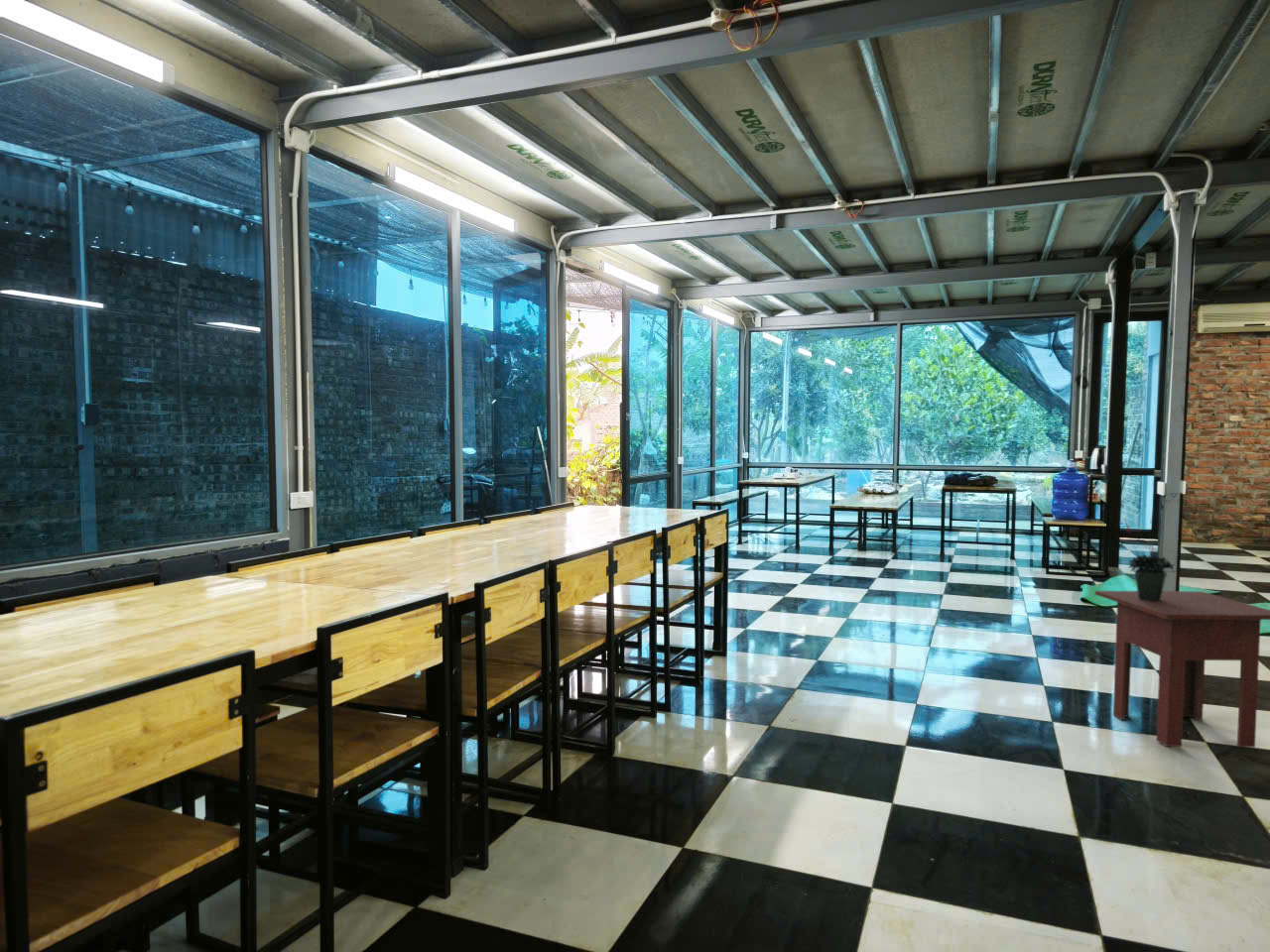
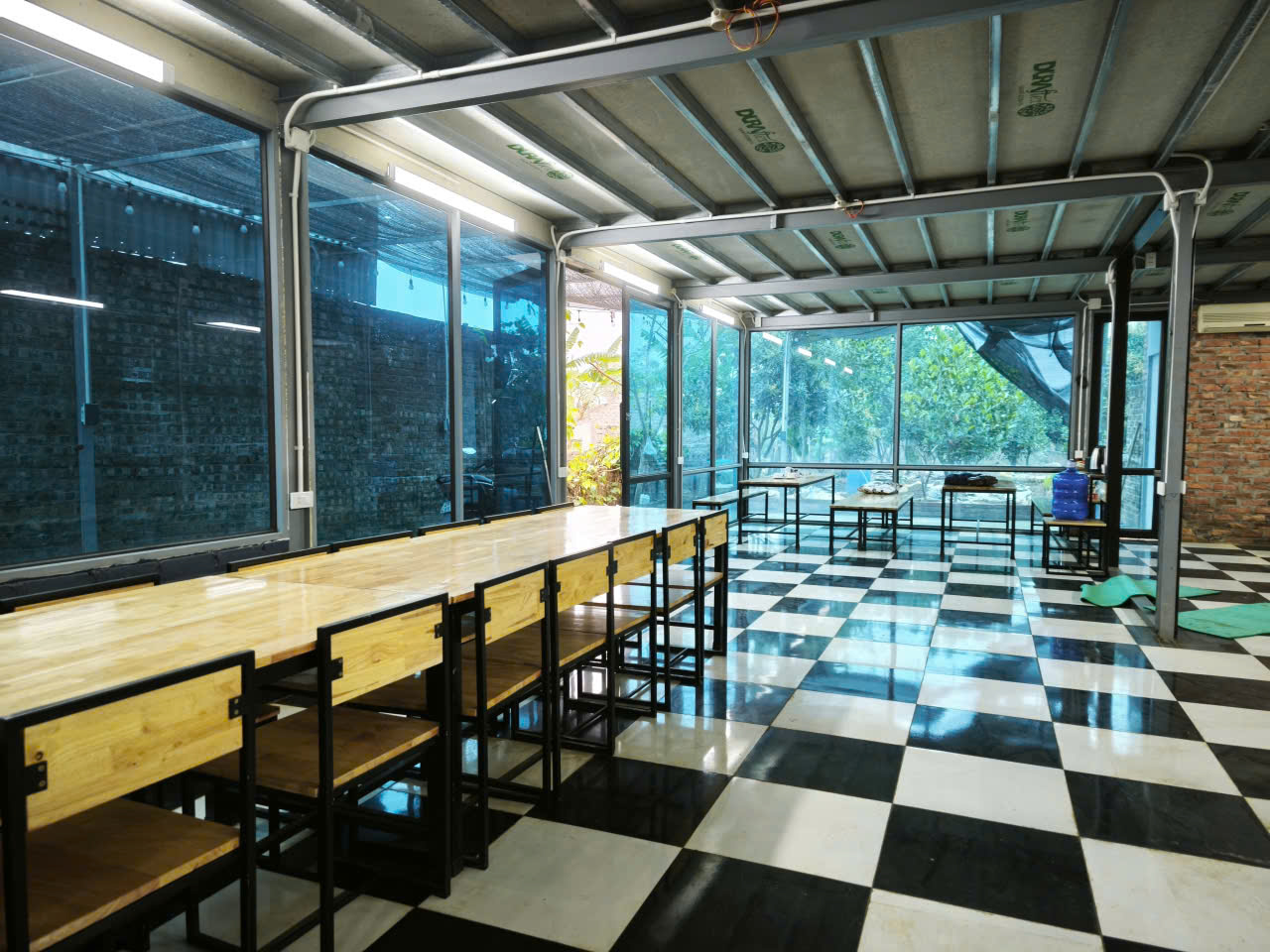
- potted plant (1149, 558)
- side table (1183, 666)
